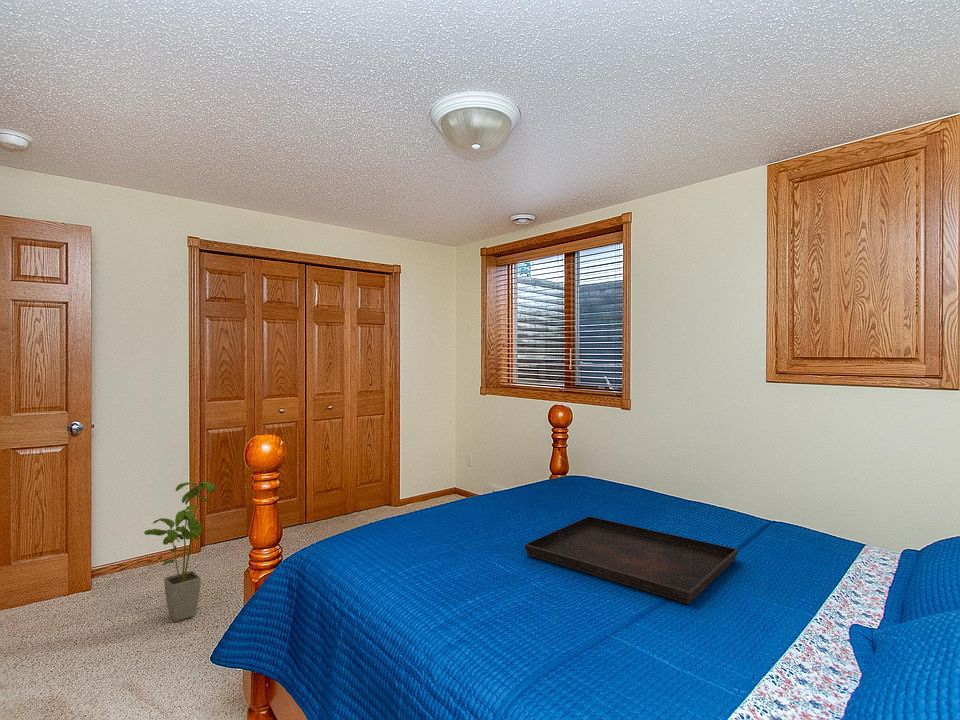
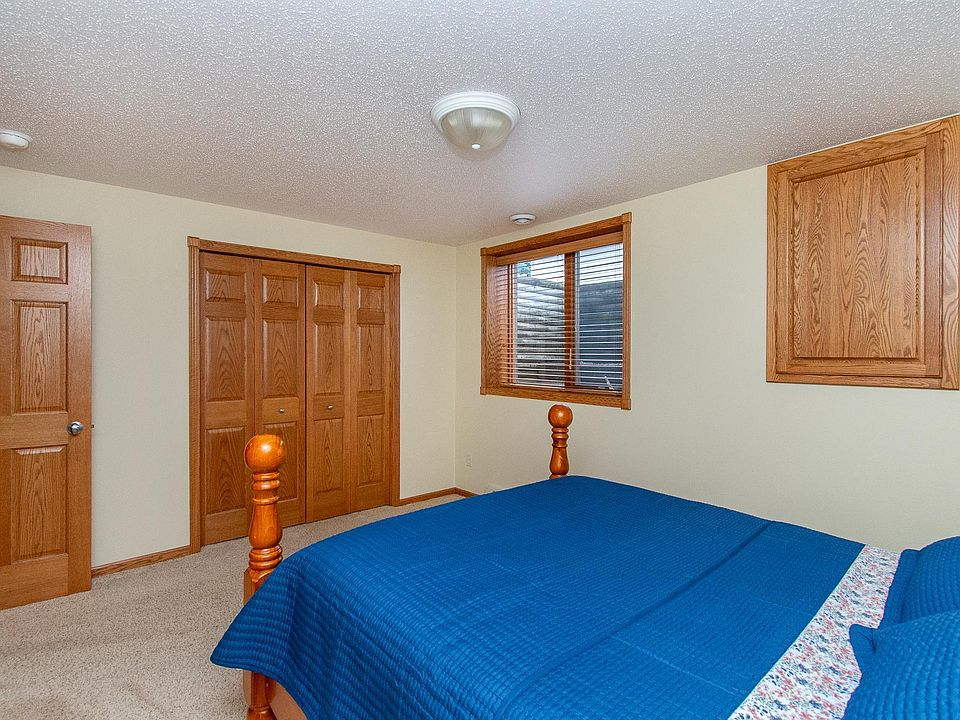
- house plant (185, 546)
- serving tray (629, 552)
